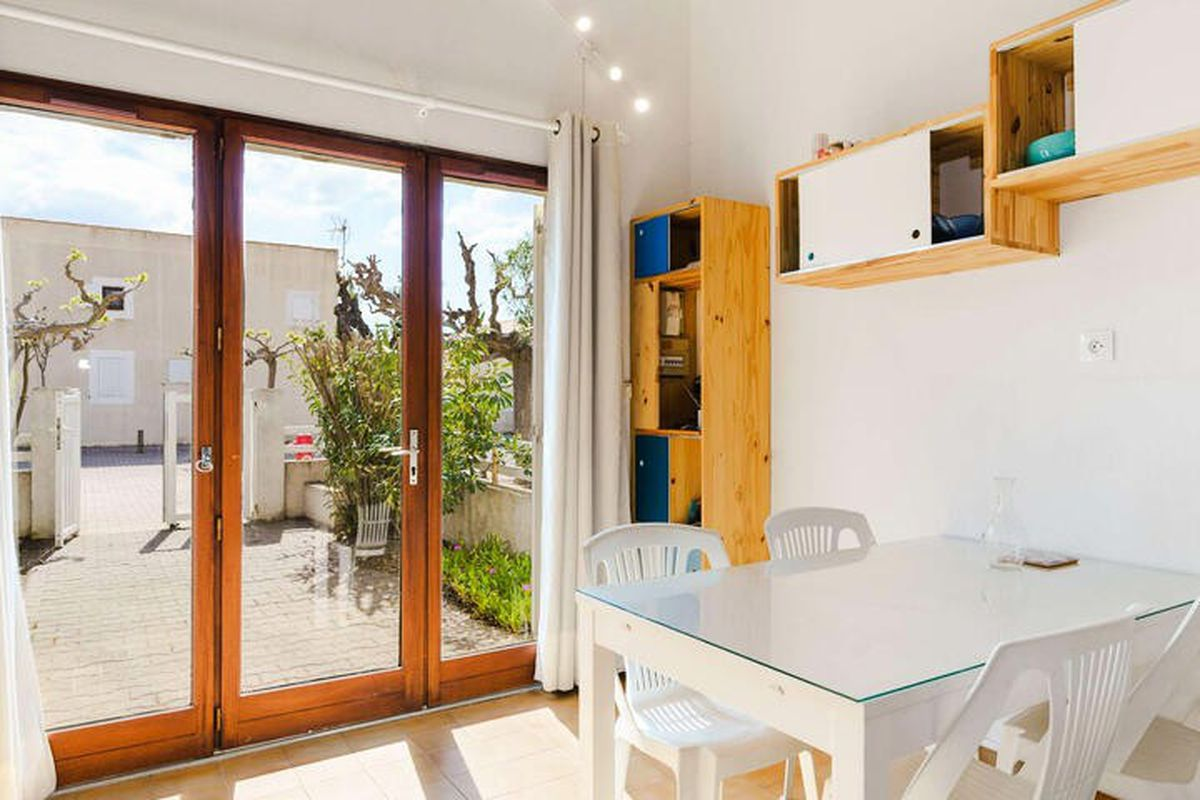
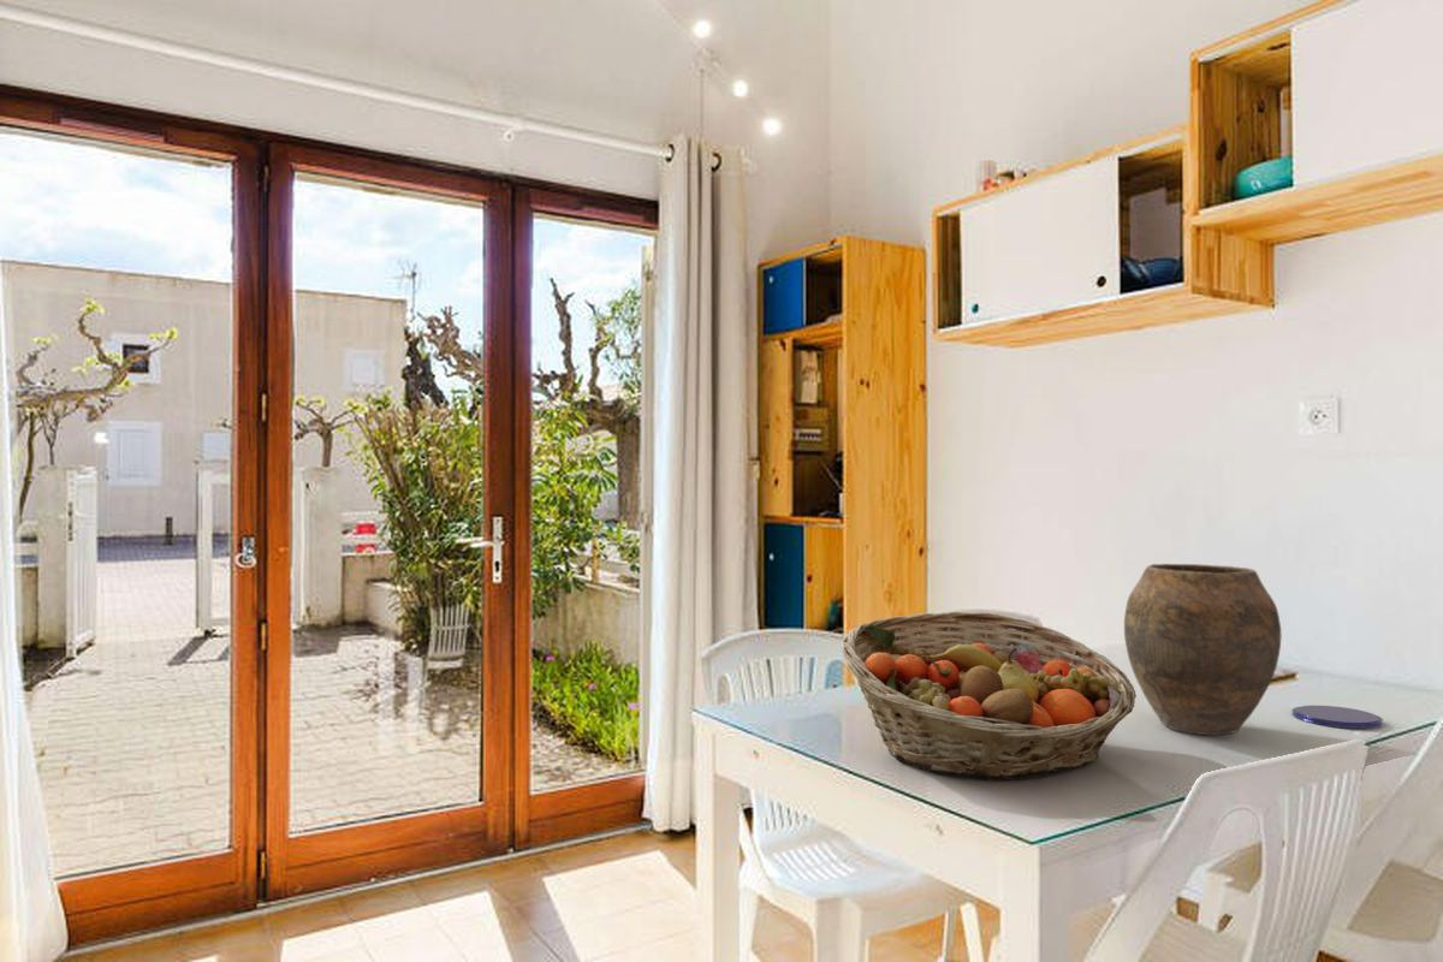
+ saucer (1336, 715)
+ fruit basket (985, 688)
+ vase (1200, 647)
